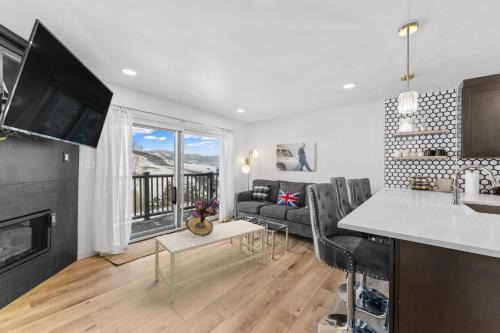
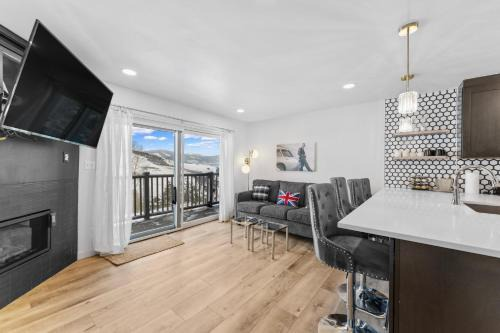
- coffee table (213, 243)
- bouquet (201, 214)
